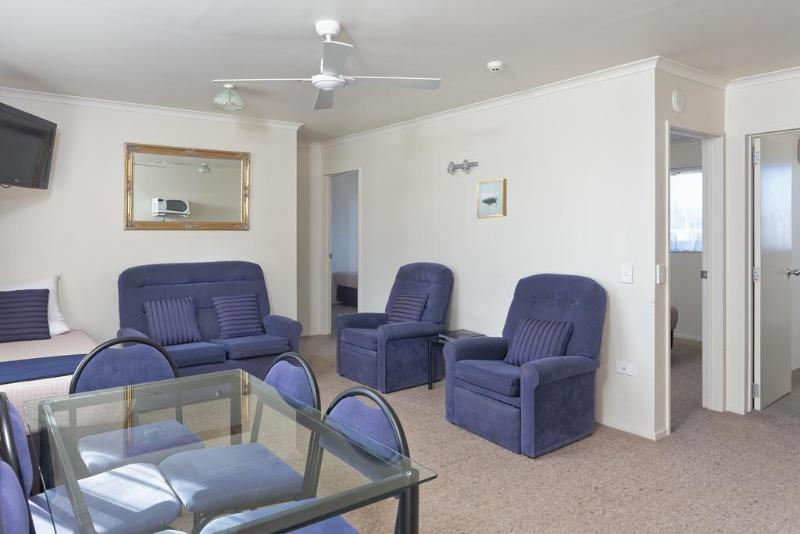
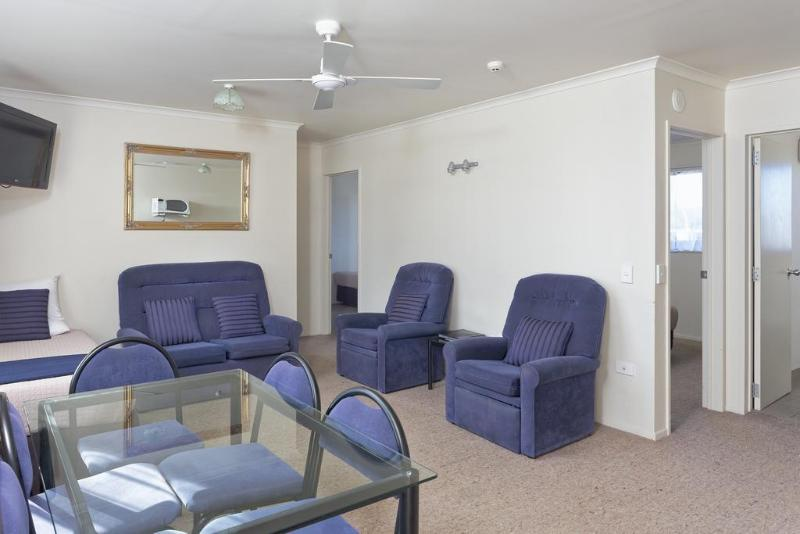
- wall art (491, 199)
